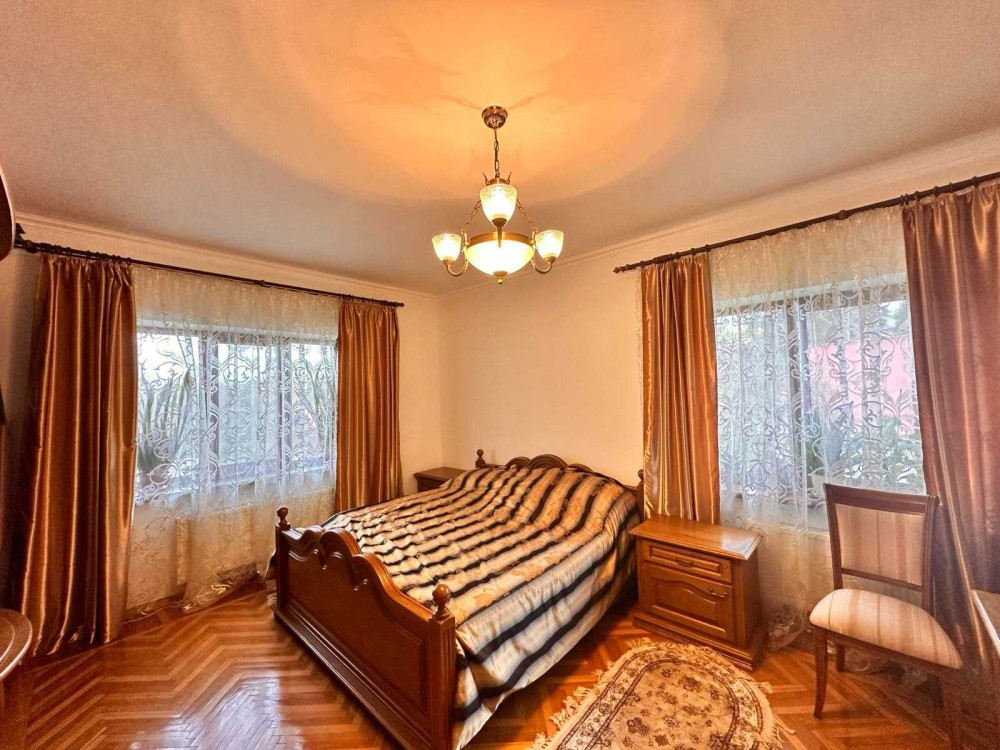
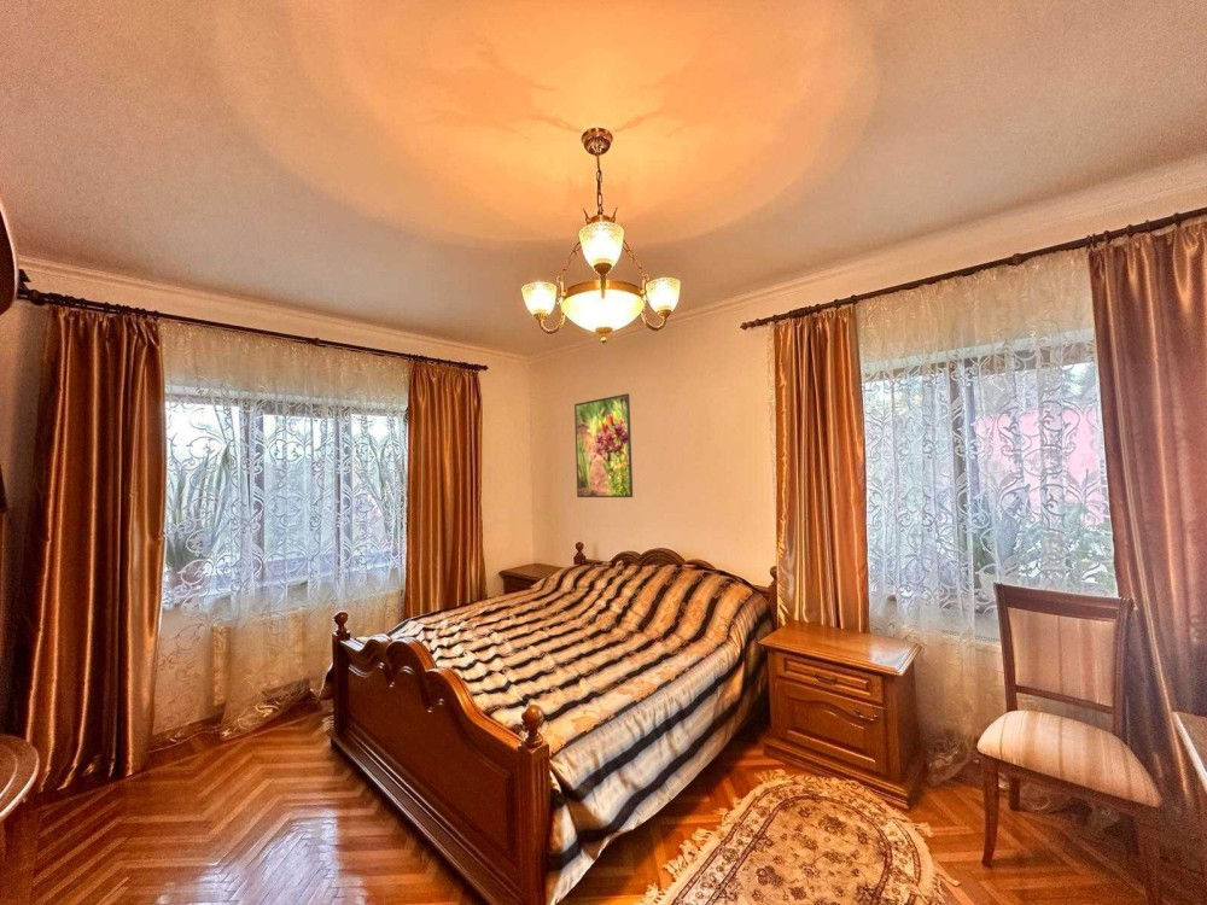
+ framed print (601, 448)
